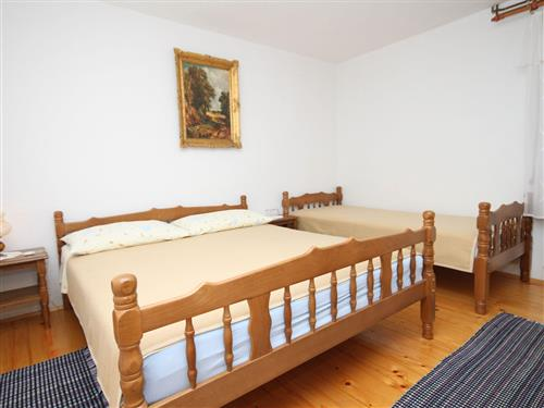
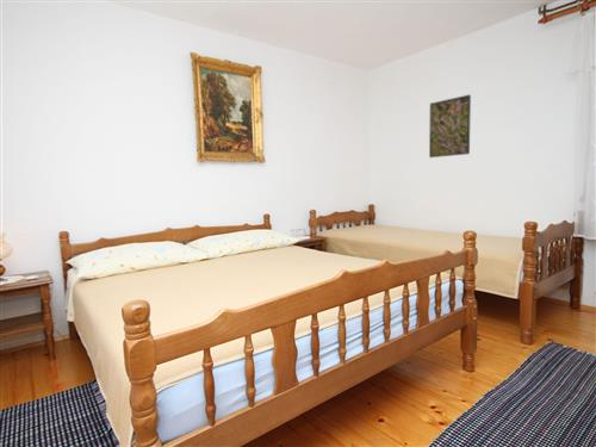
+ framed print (448, 128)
